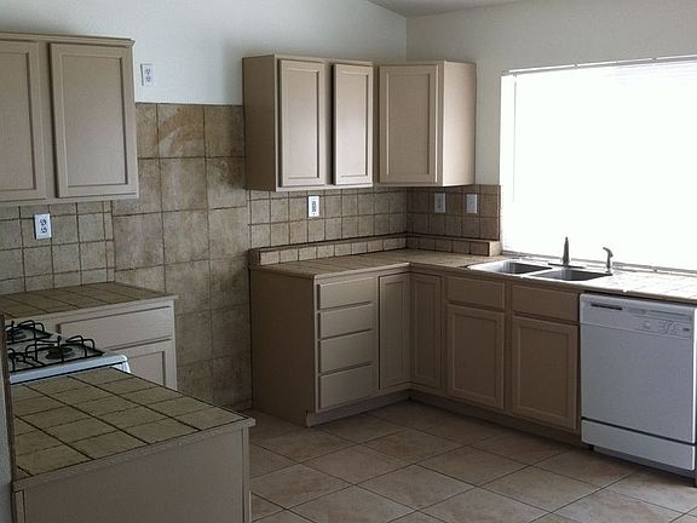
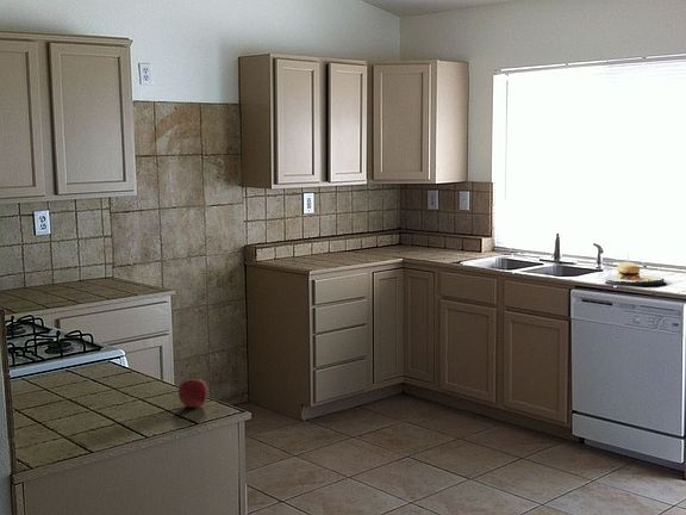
+ apple (193, 392)
+ plate (634, 267)
